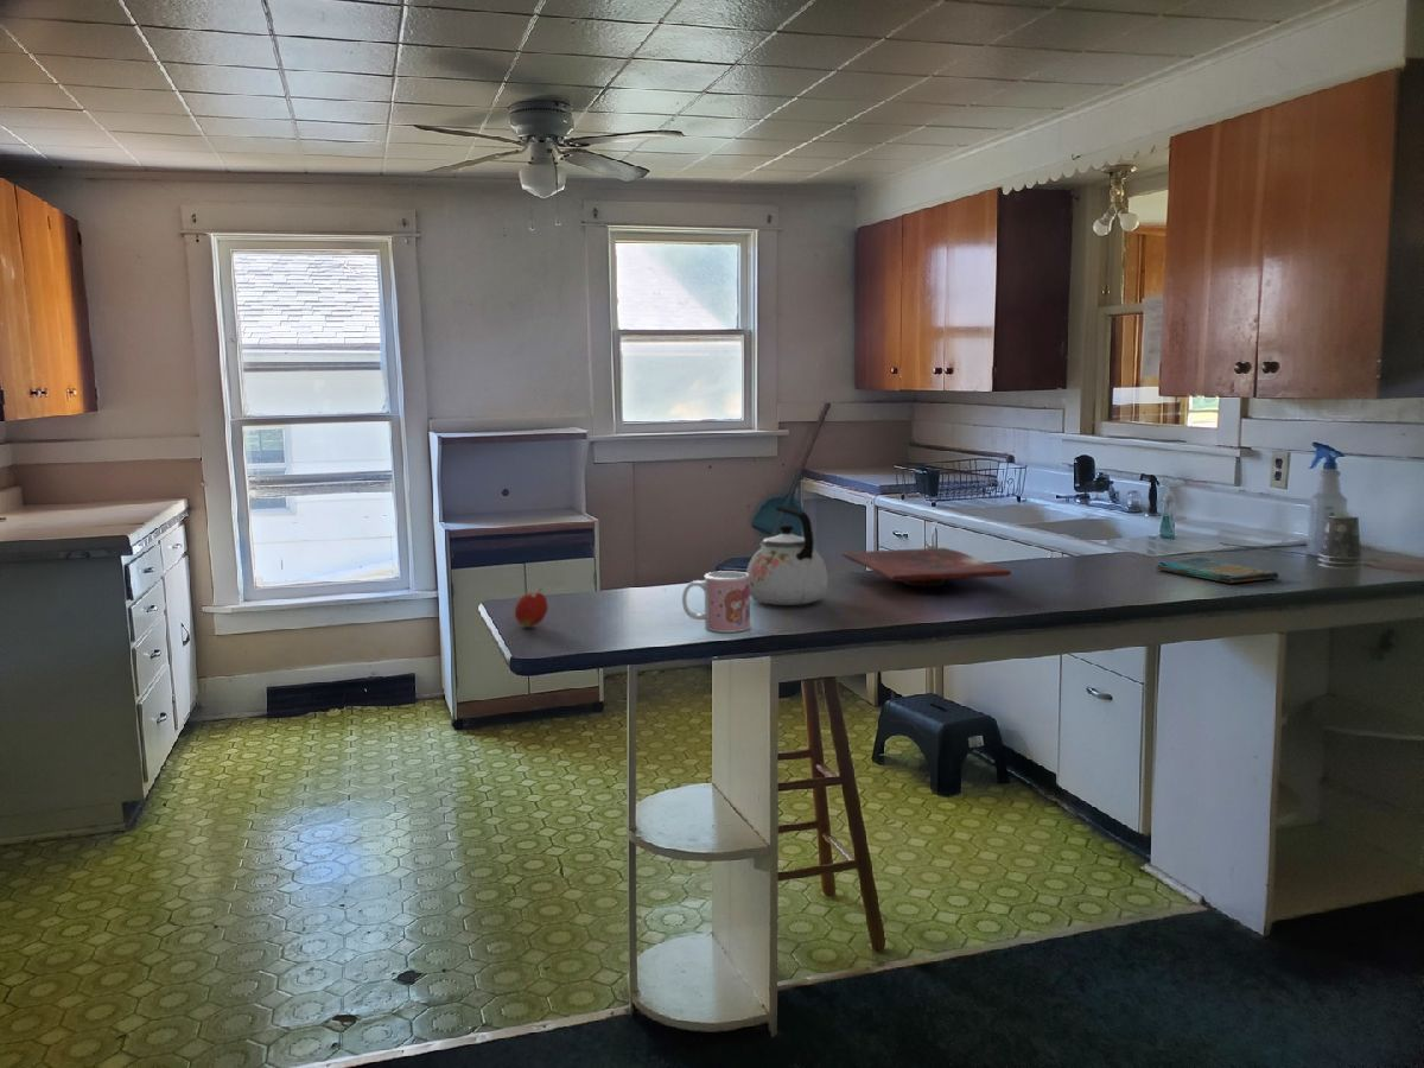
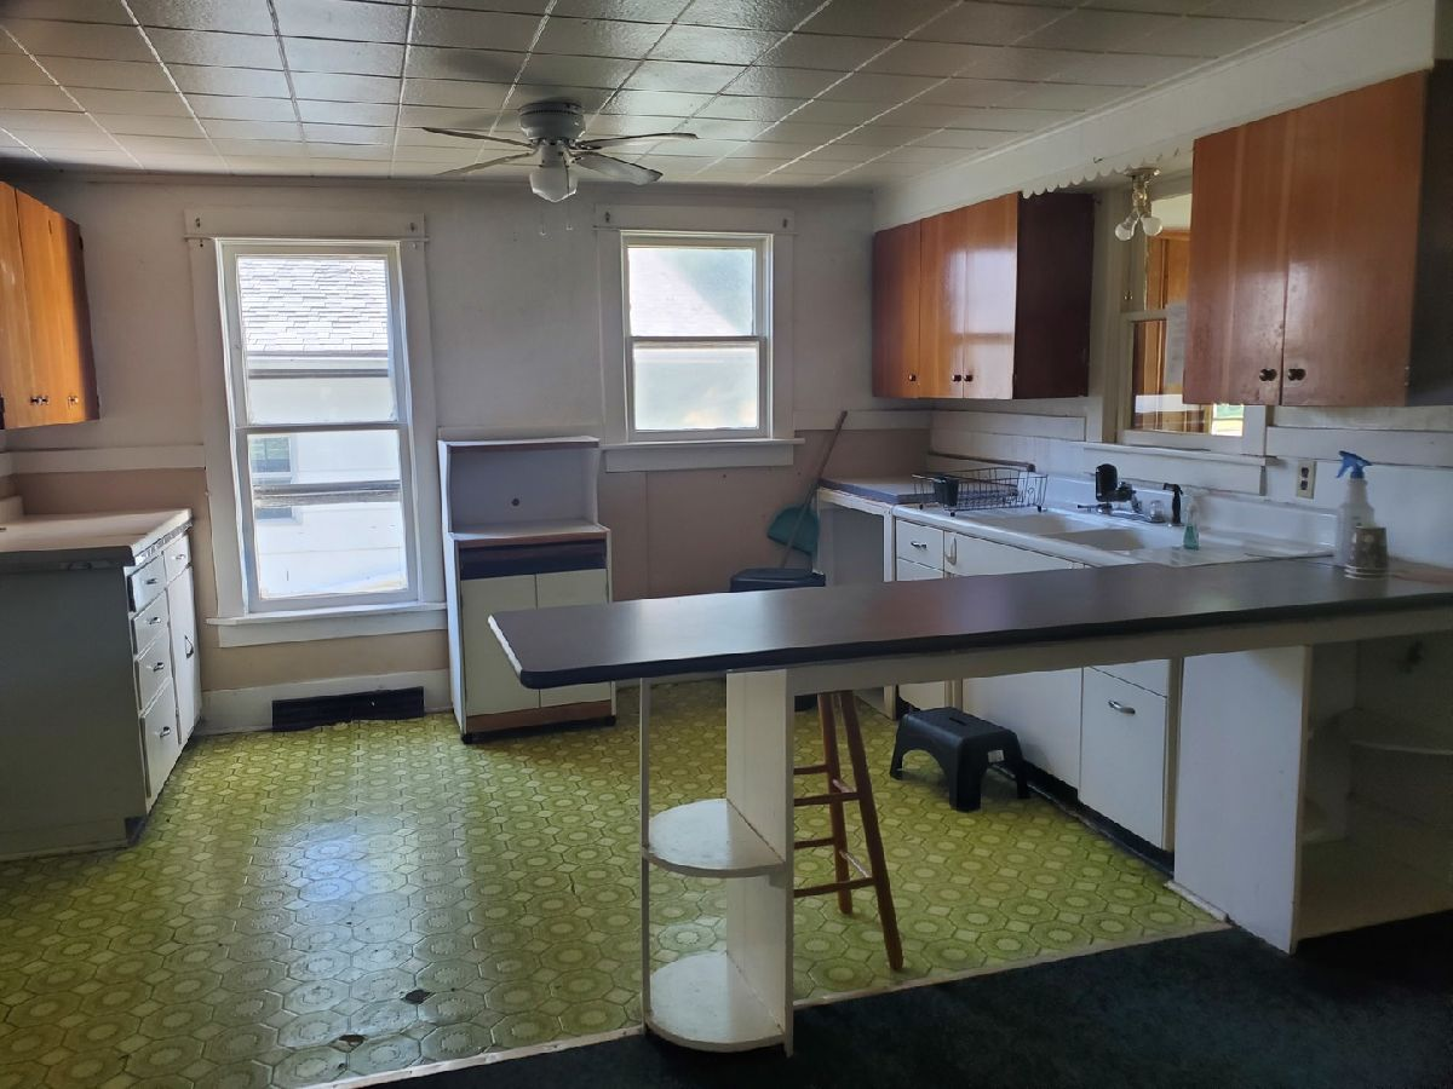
- mug (719, 600)
- dish towel (1215, 570)
- kettle (786, 554)
- fruit (530, 606)
- cutting board (921, 571)
